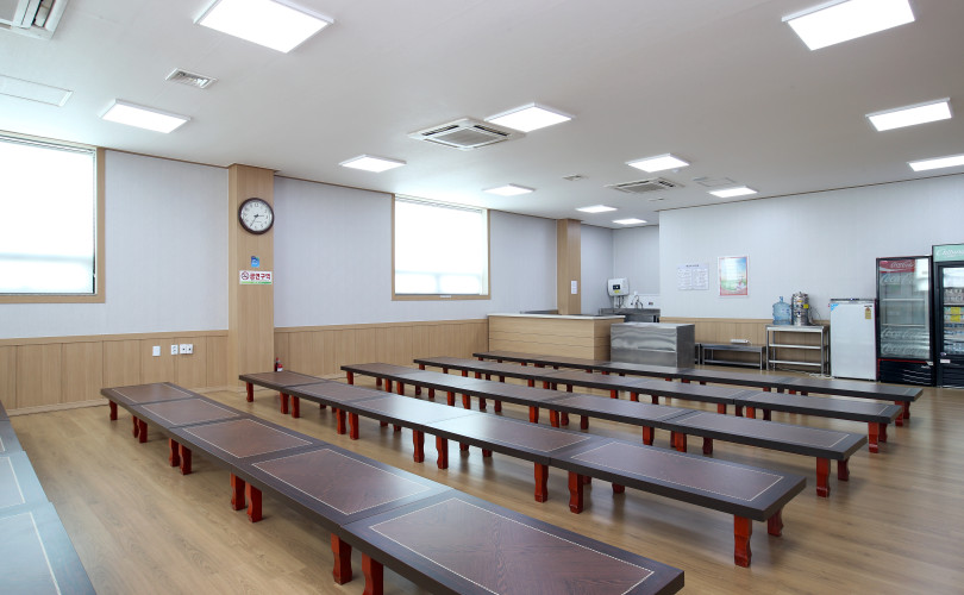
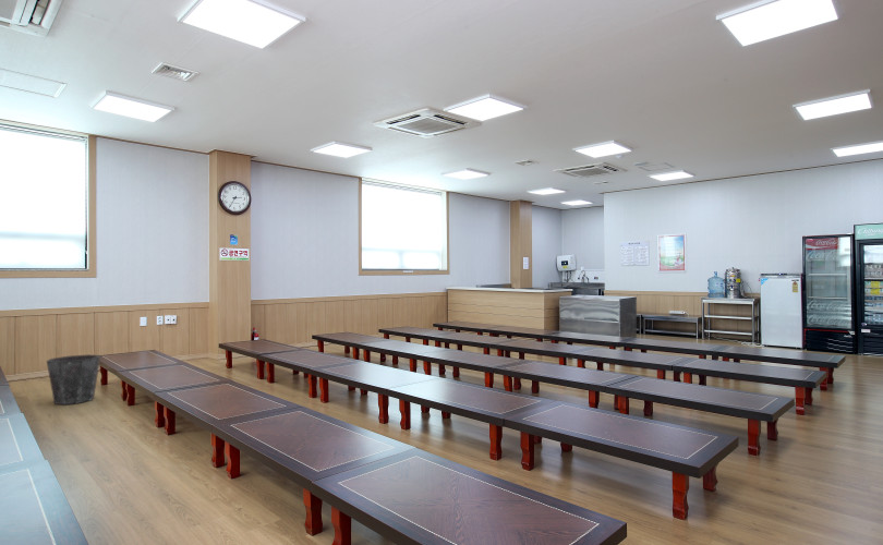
+ waste bin (74, 378)
